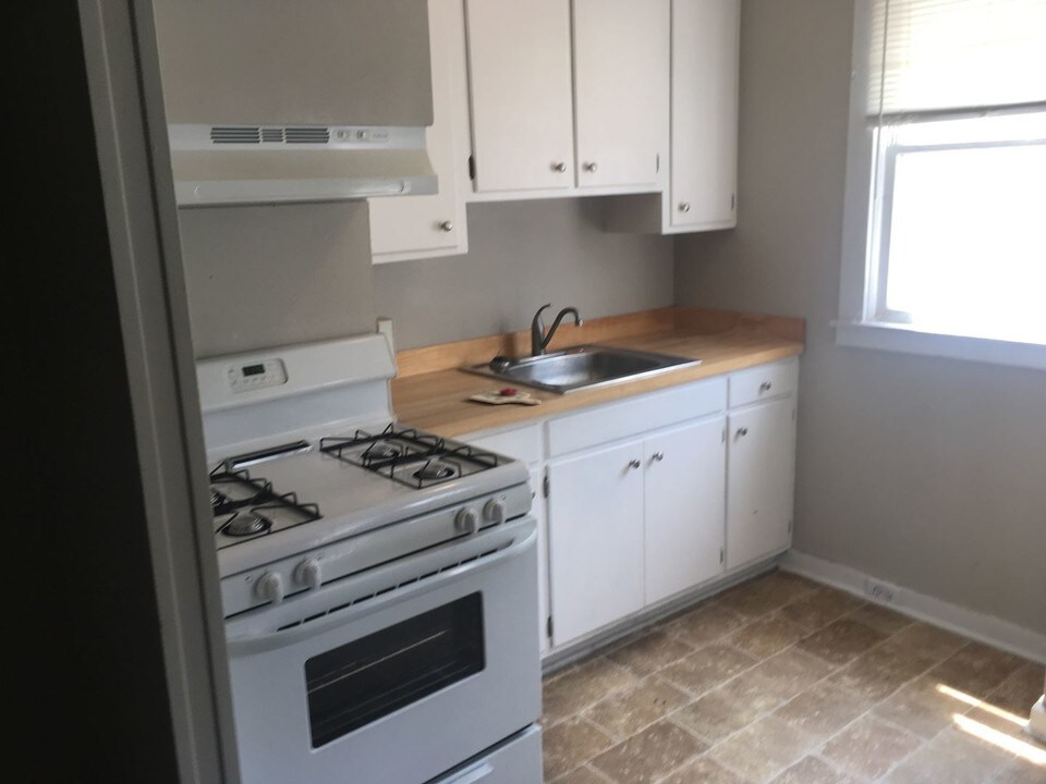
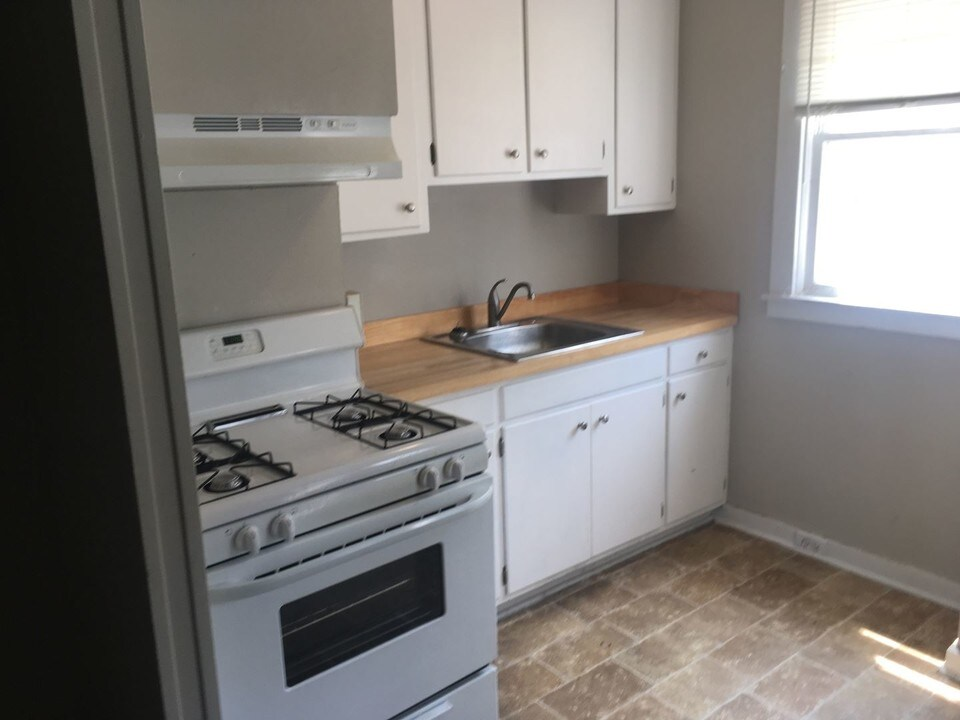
- cutting board (511, 394)
